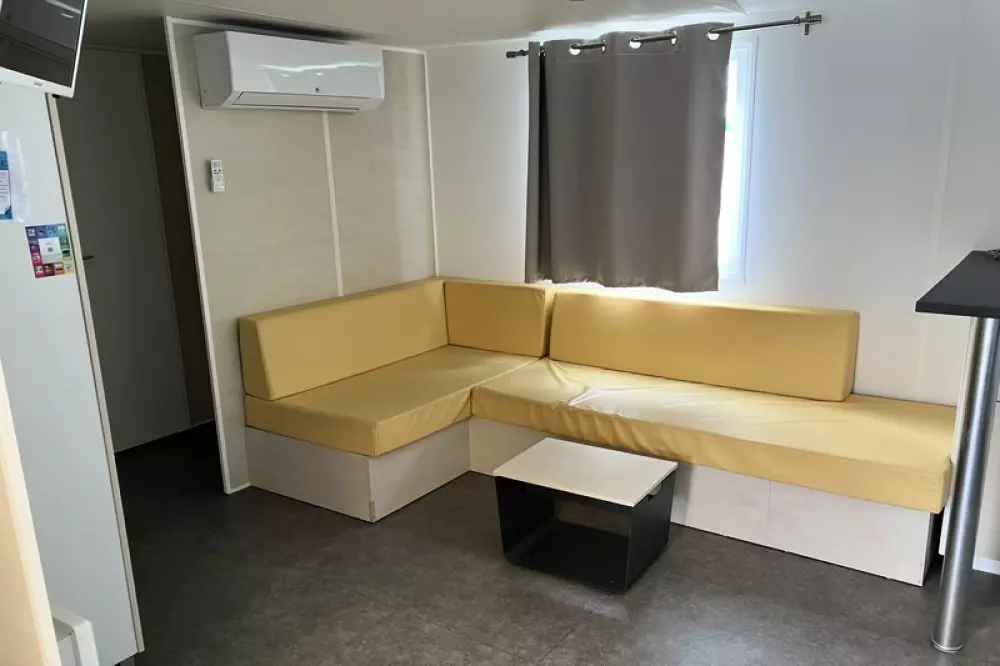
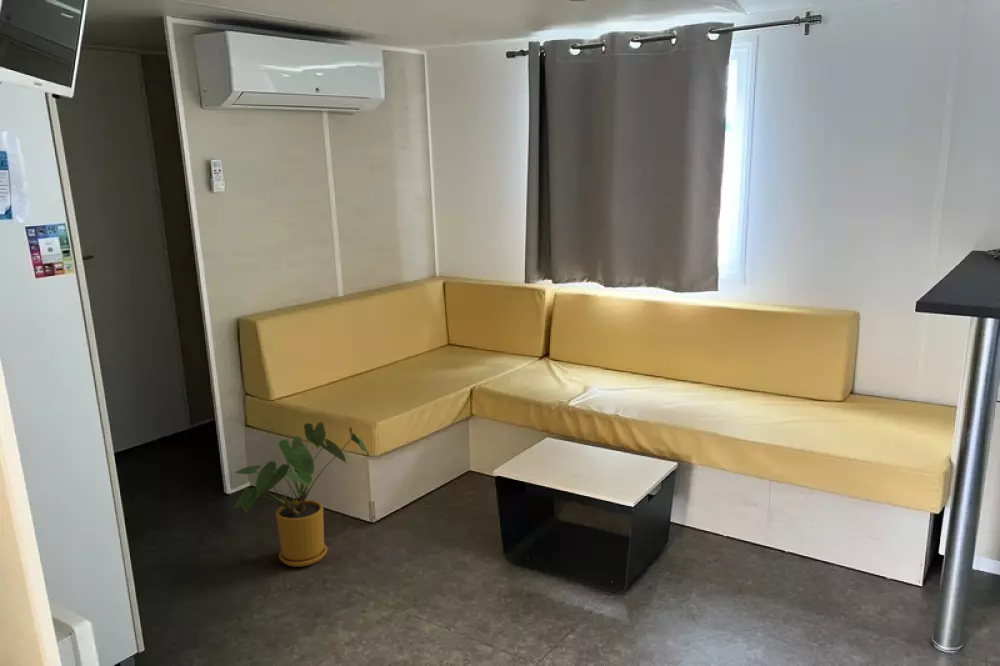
+ house plant (298, 494)
